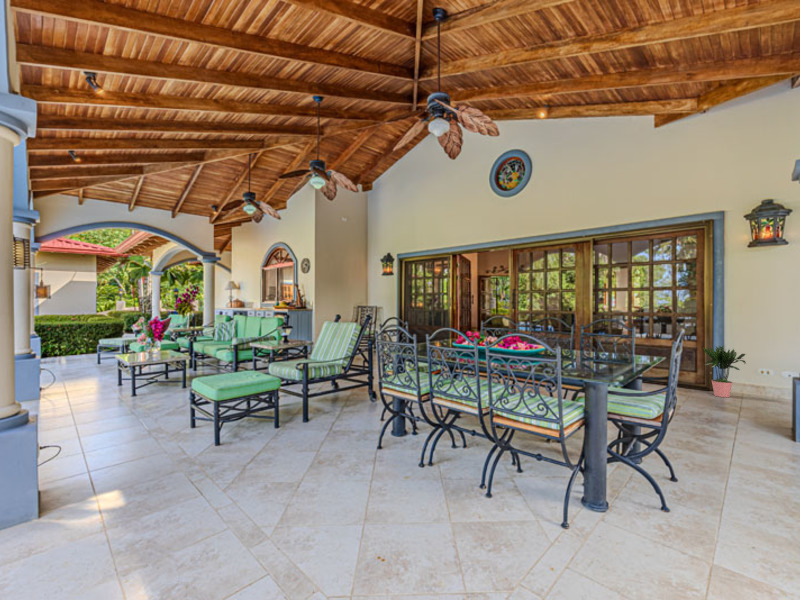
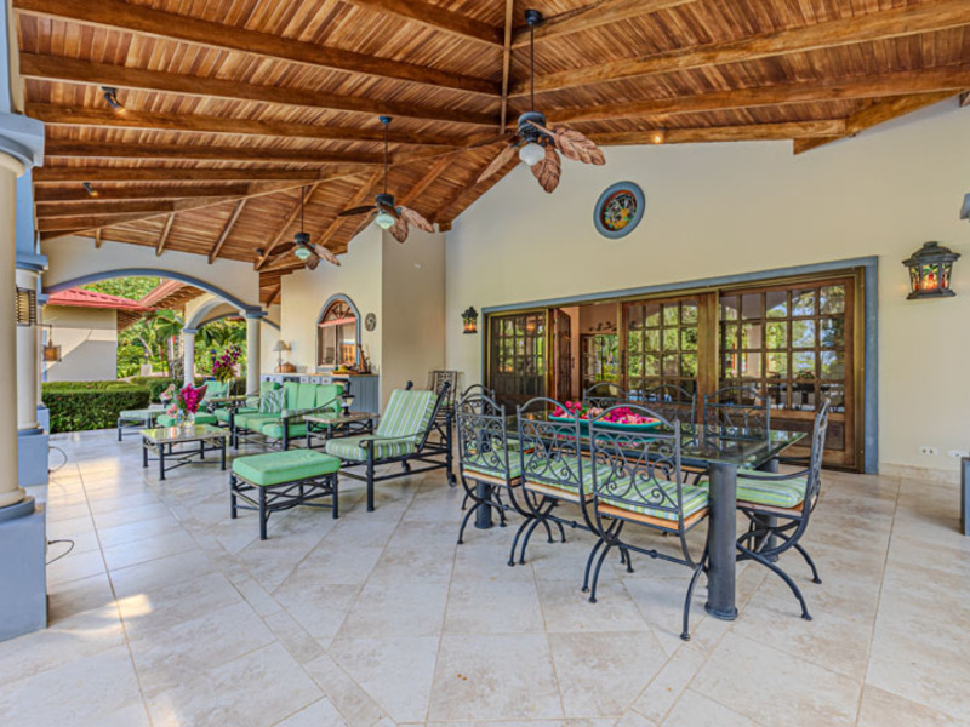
- potted plant (725, 370)
